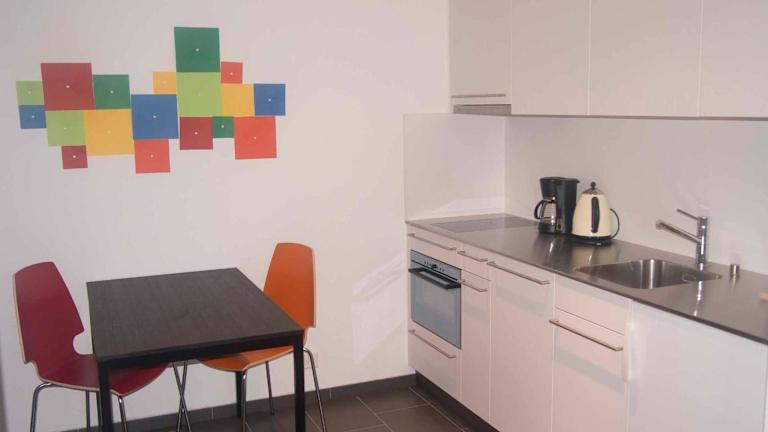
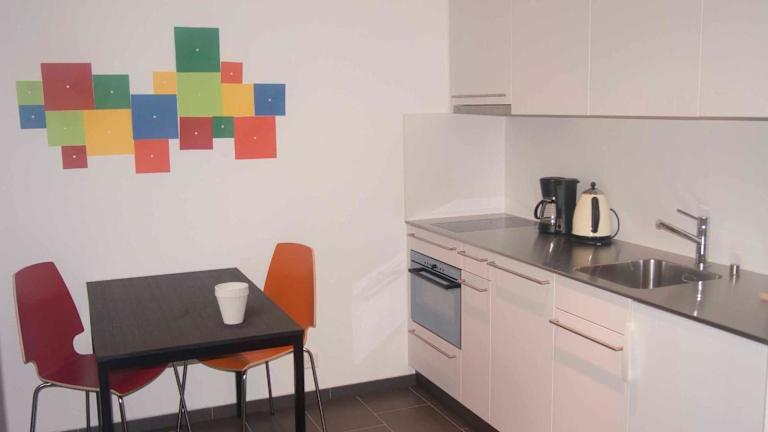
+ cup (232, 303)
